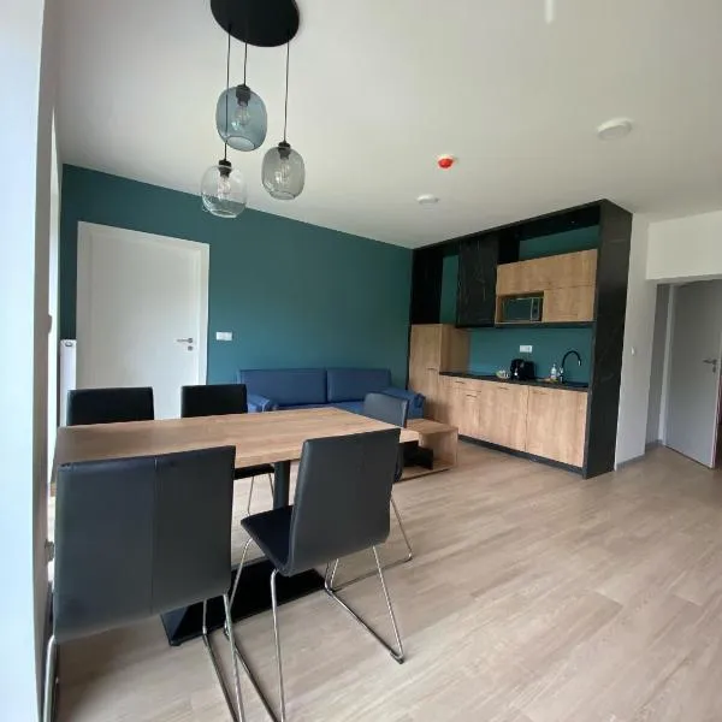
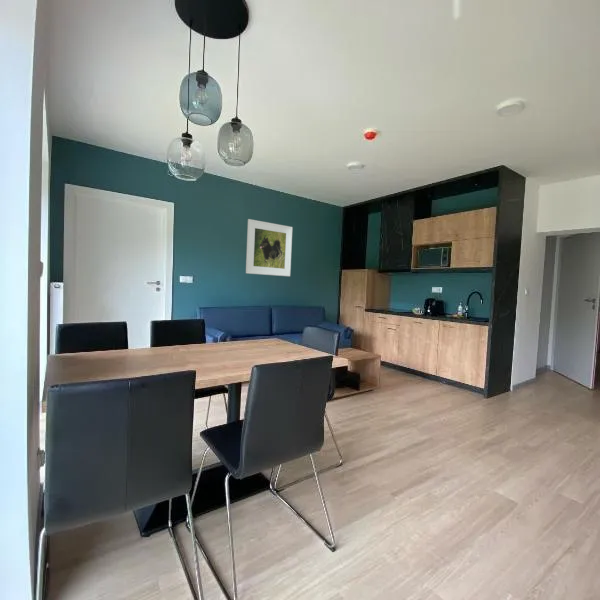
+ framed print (270, 249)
